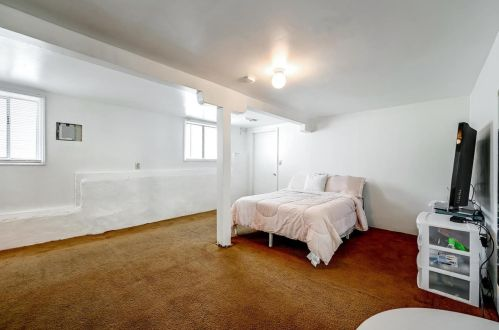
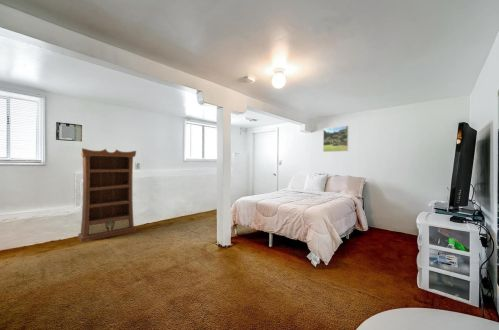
+ bookcase (108, 191)
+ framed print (335, 139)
